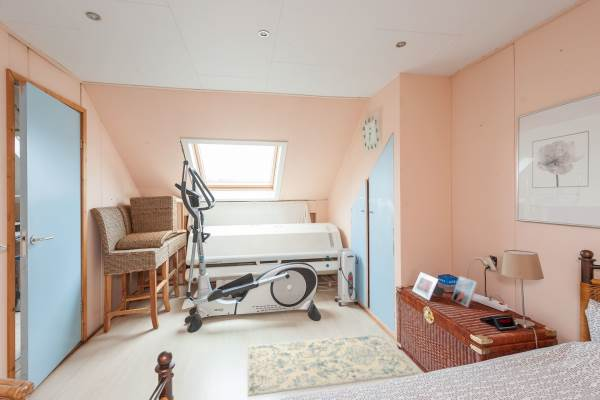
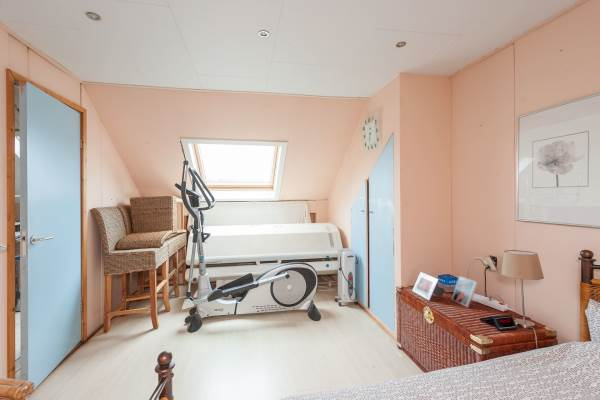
- rug (326, 358)
